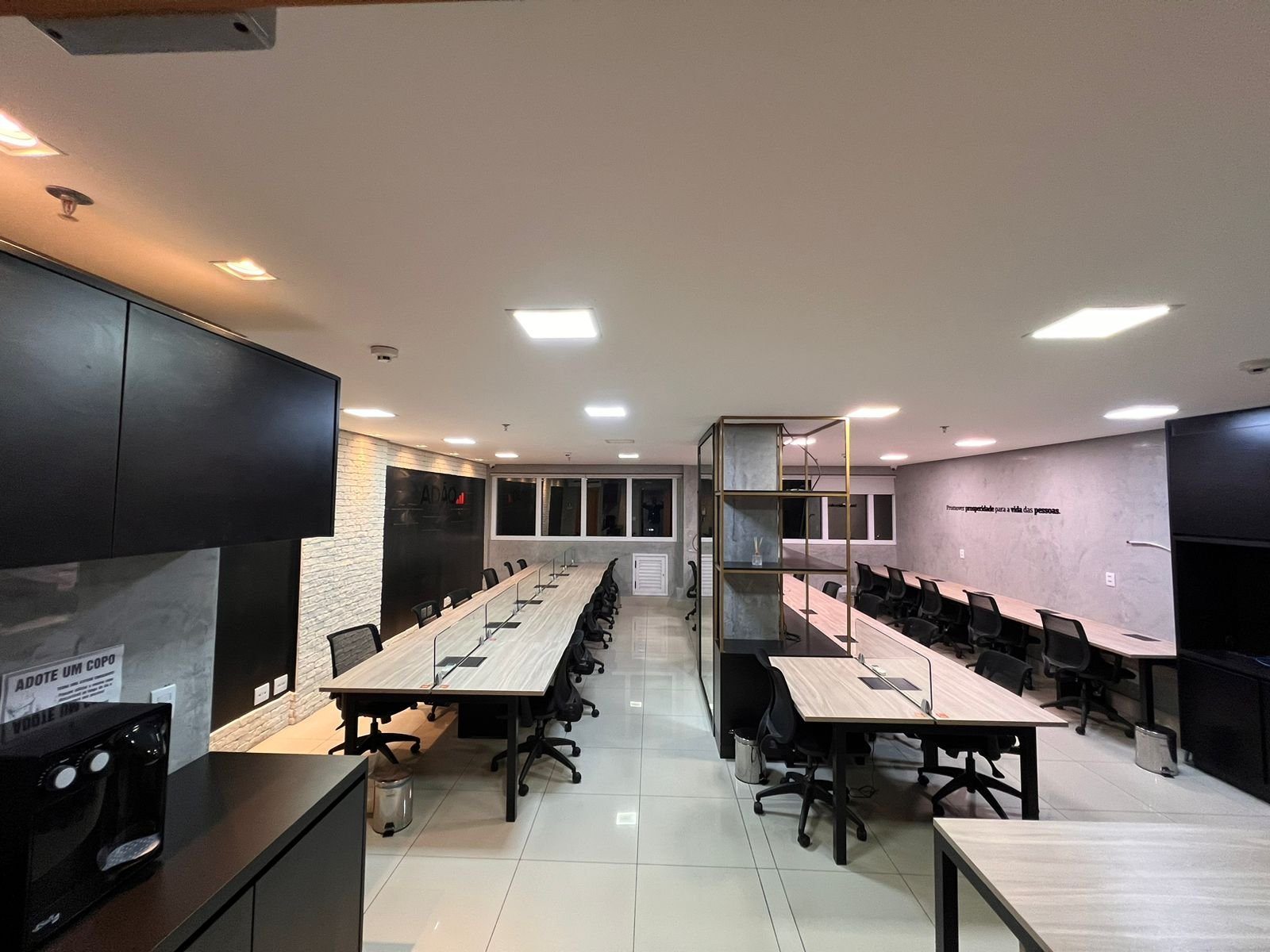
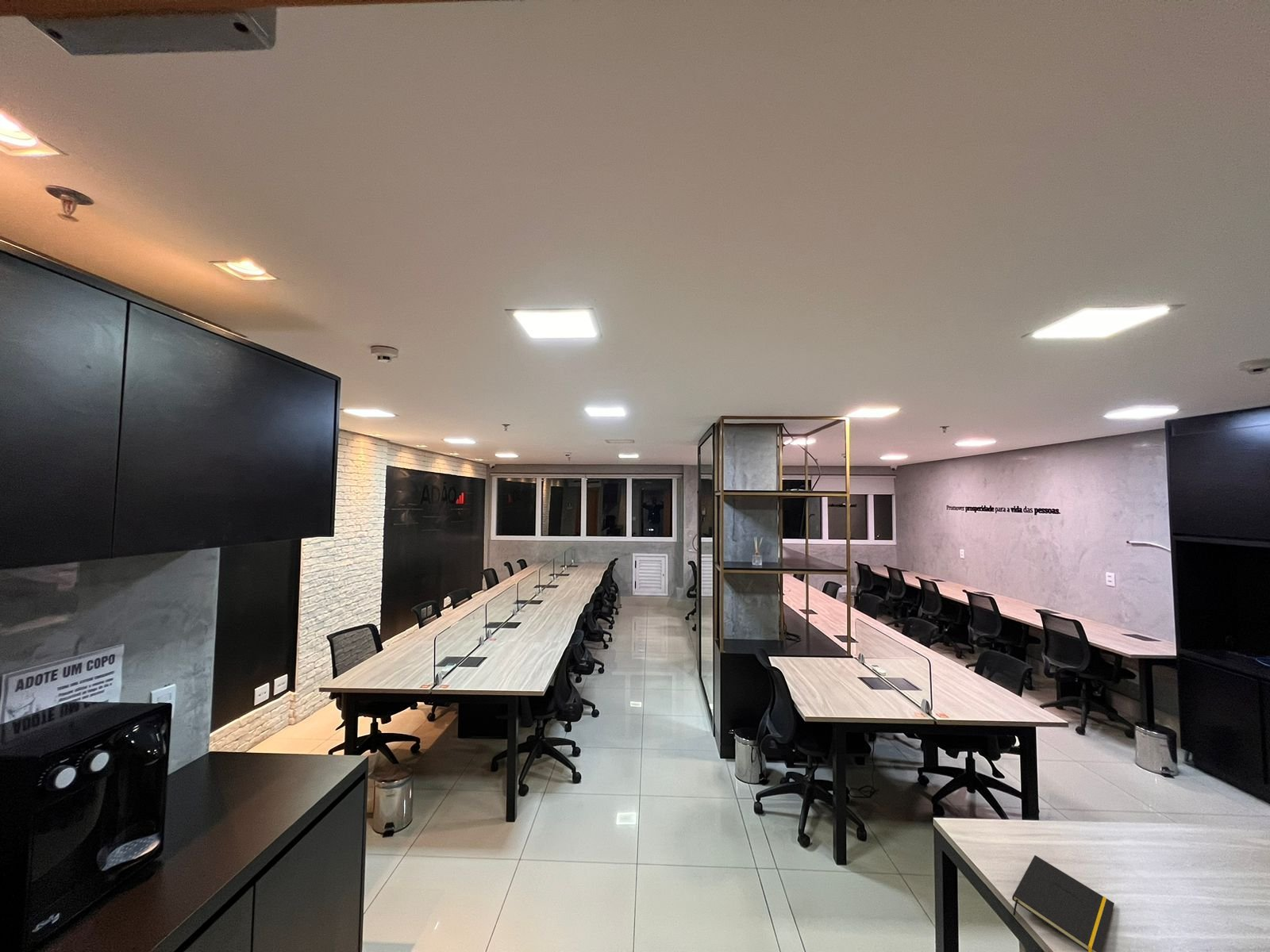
+ notepad (1063, 901)
